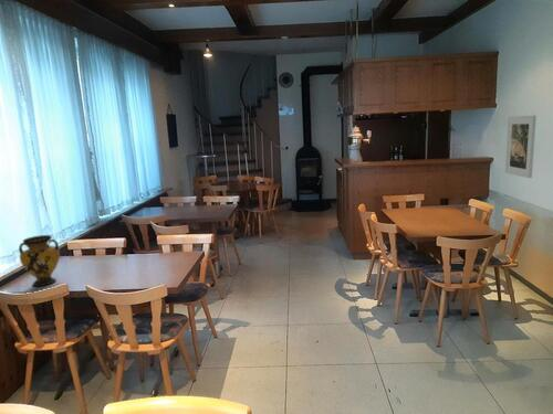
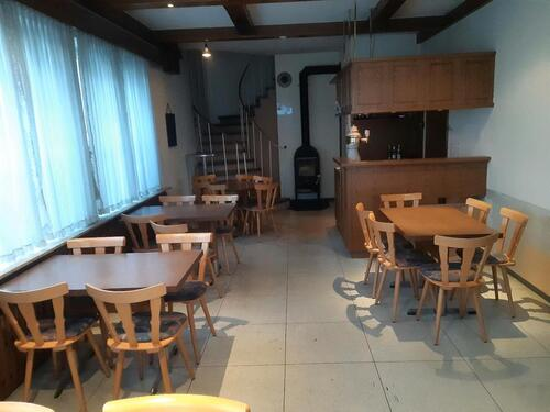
- vase (41, 261)
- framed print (519, 146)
